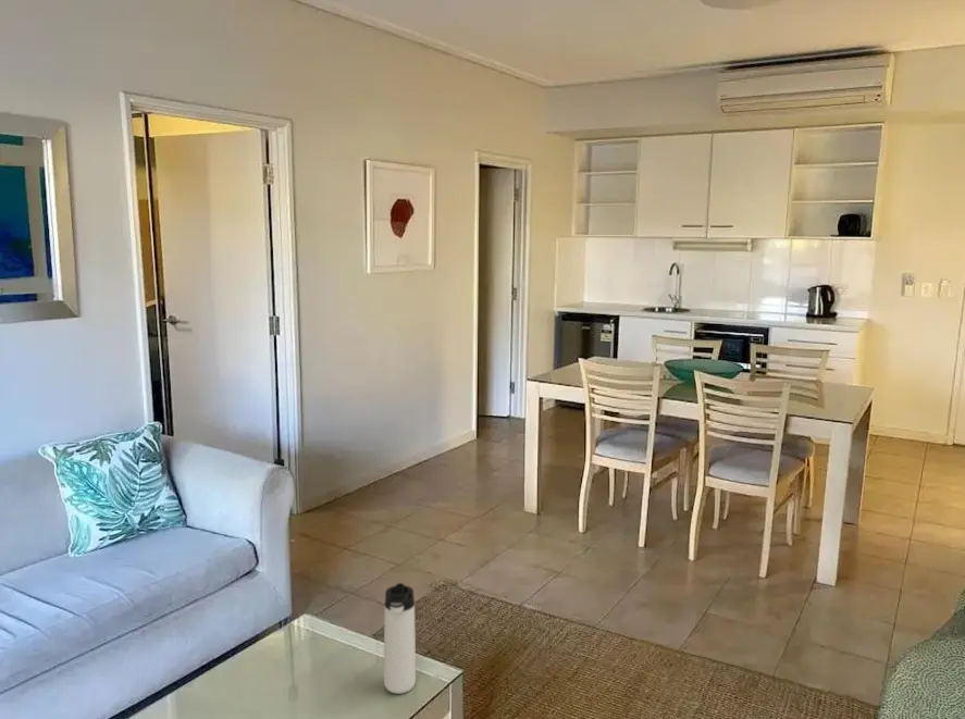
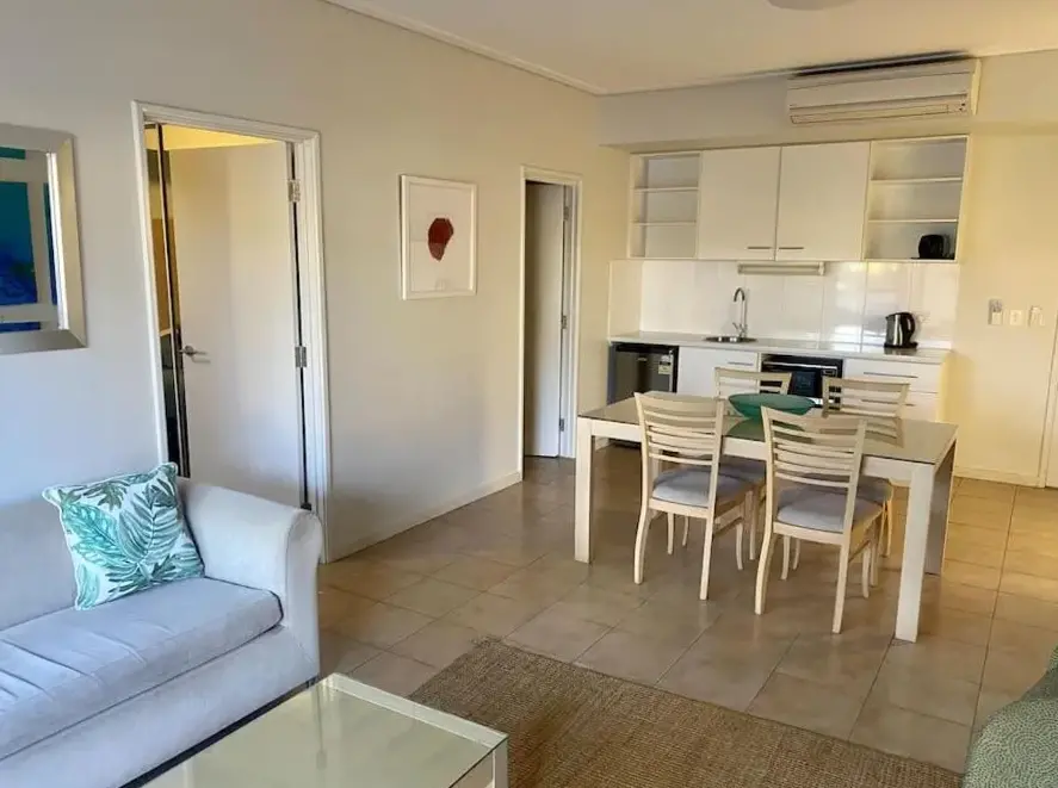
- thermos bottle (398, 640)
